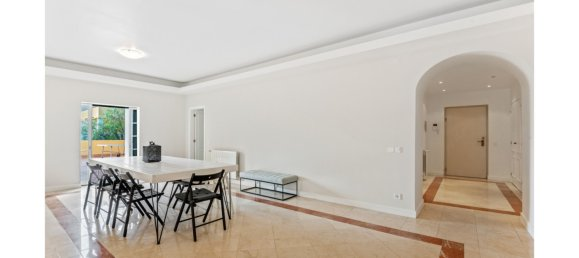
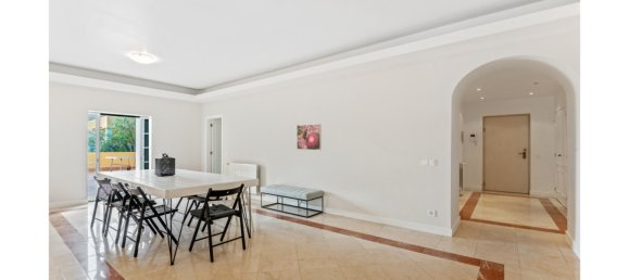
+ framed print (309, 137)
